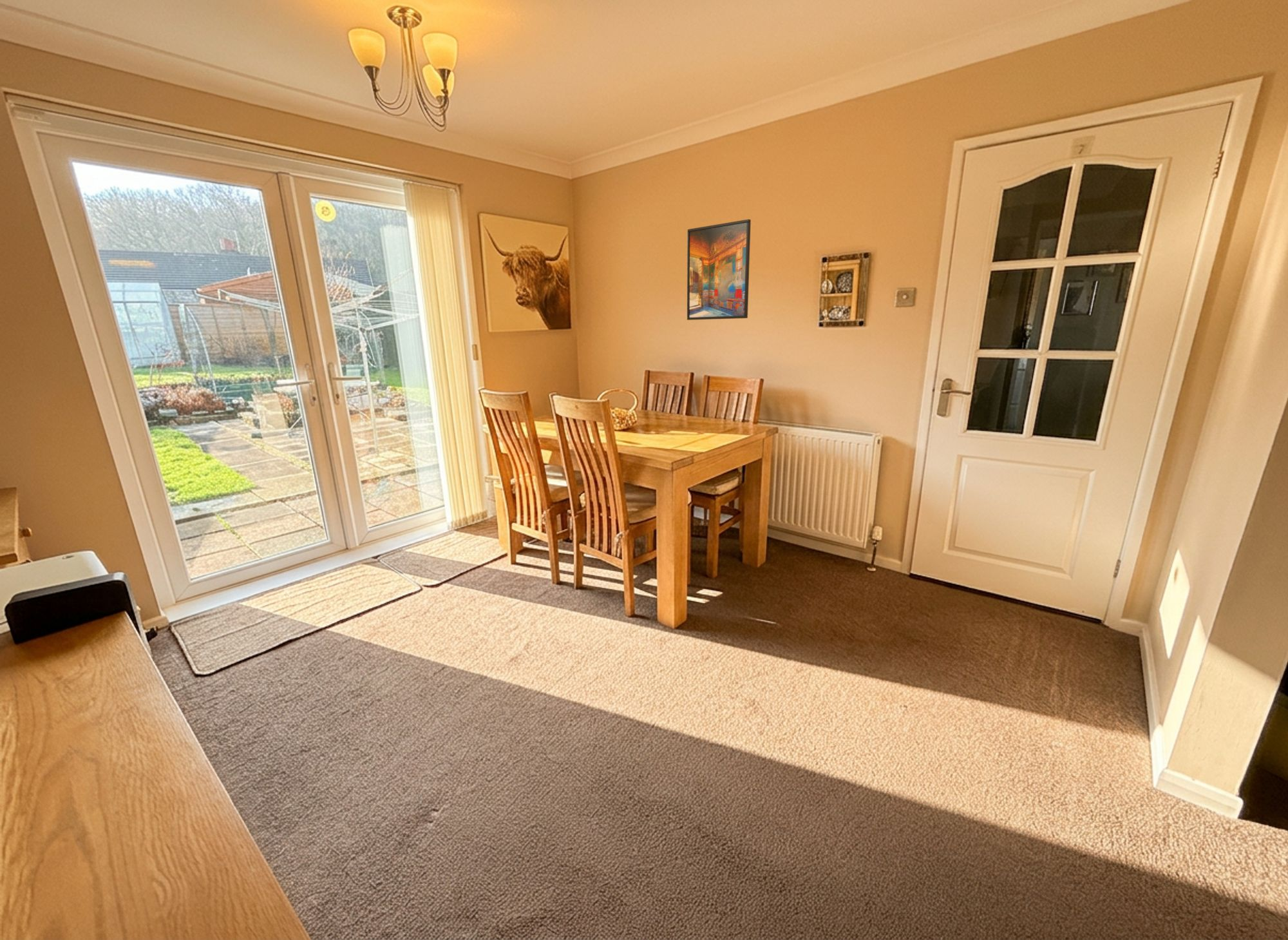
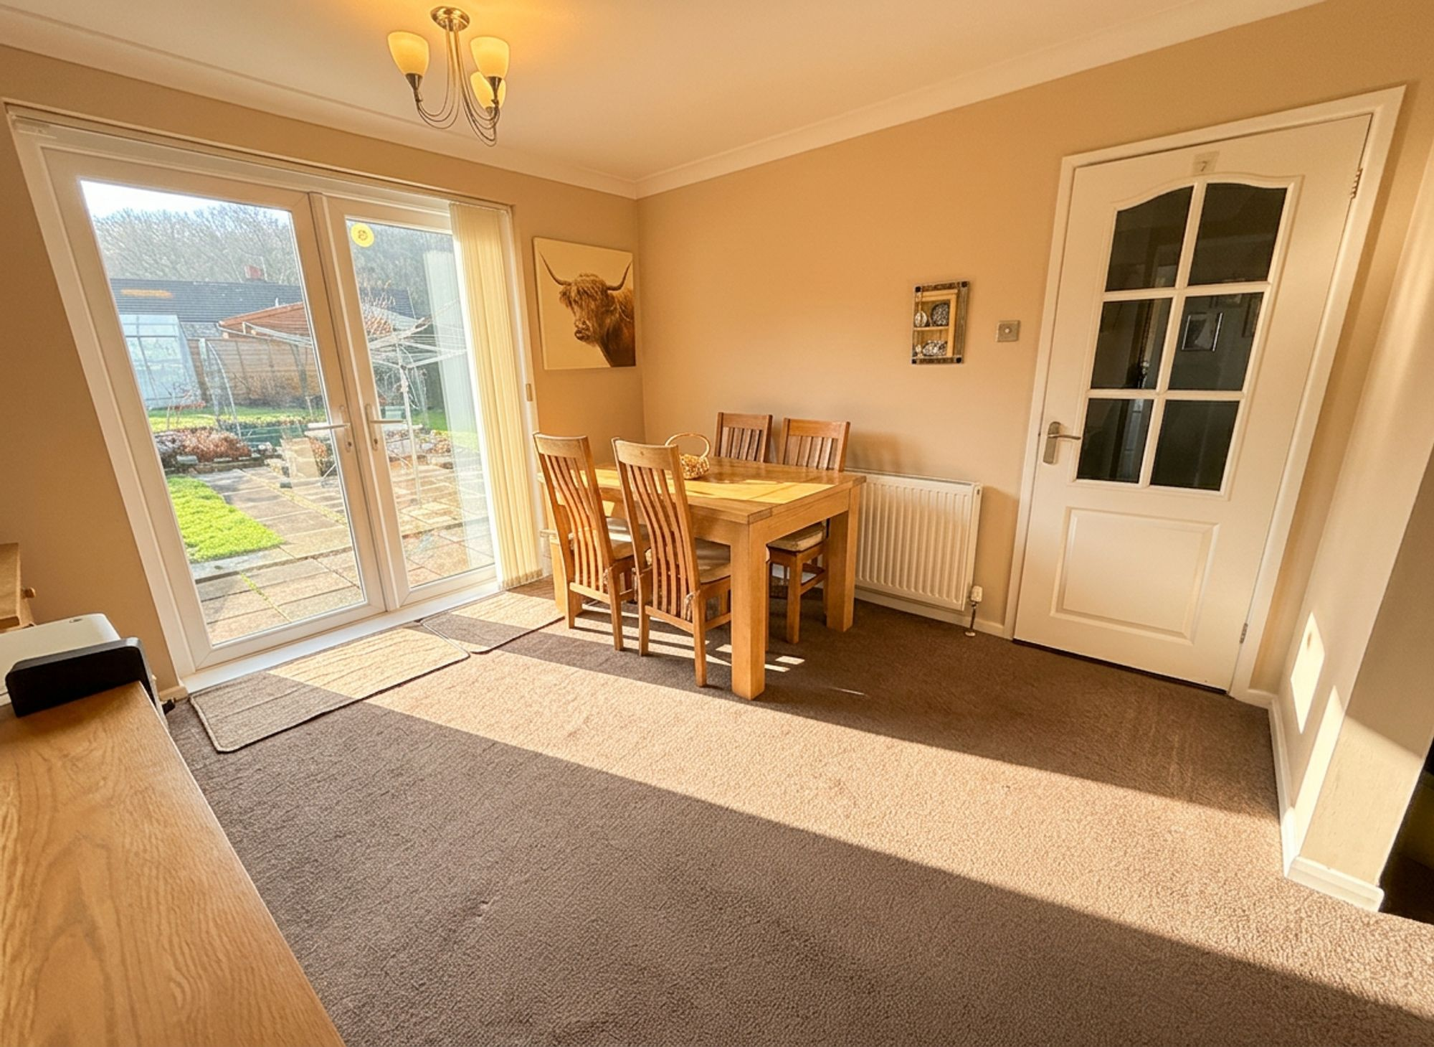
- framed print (717, 273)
